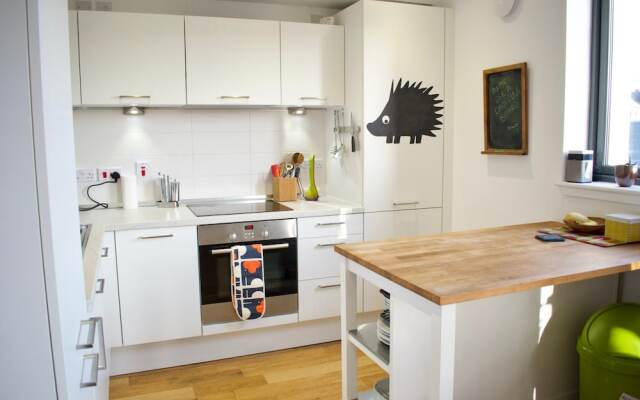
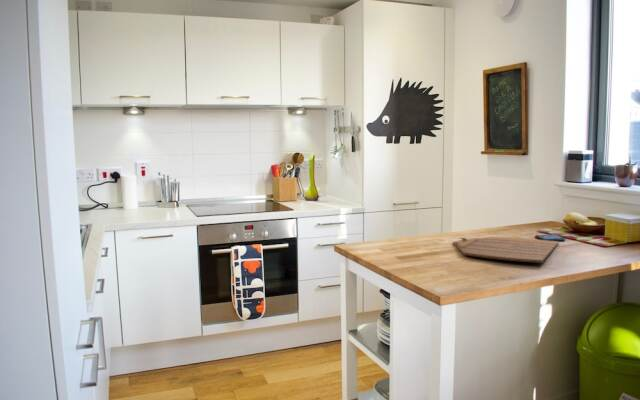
+ cutting board (499, 245)
